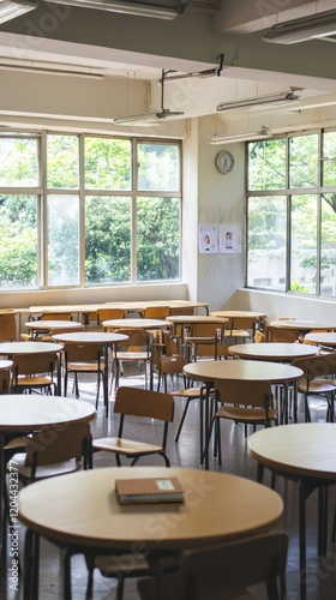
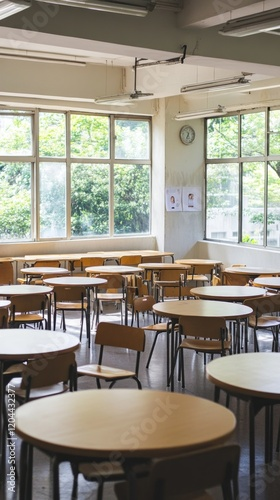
- notebook (150, 488)
